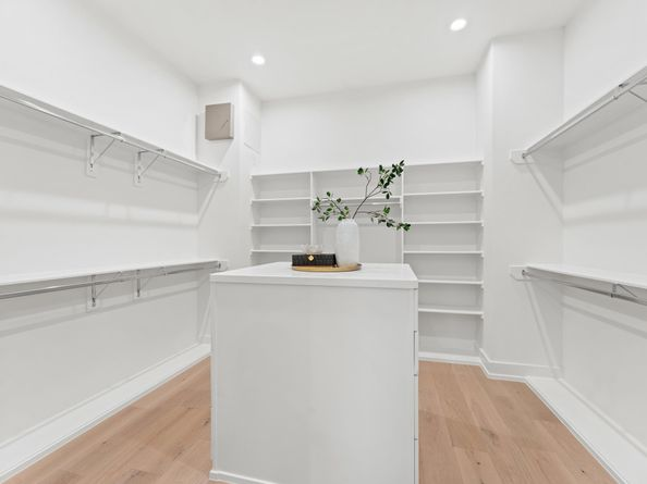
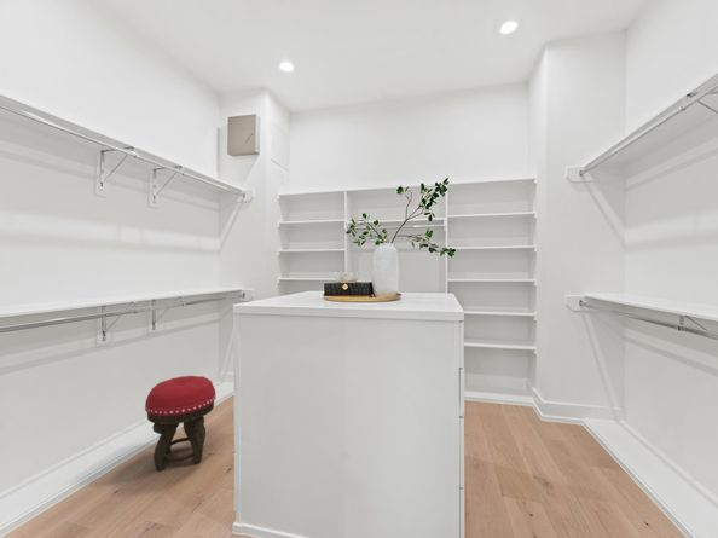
+ stool (181, 418)
